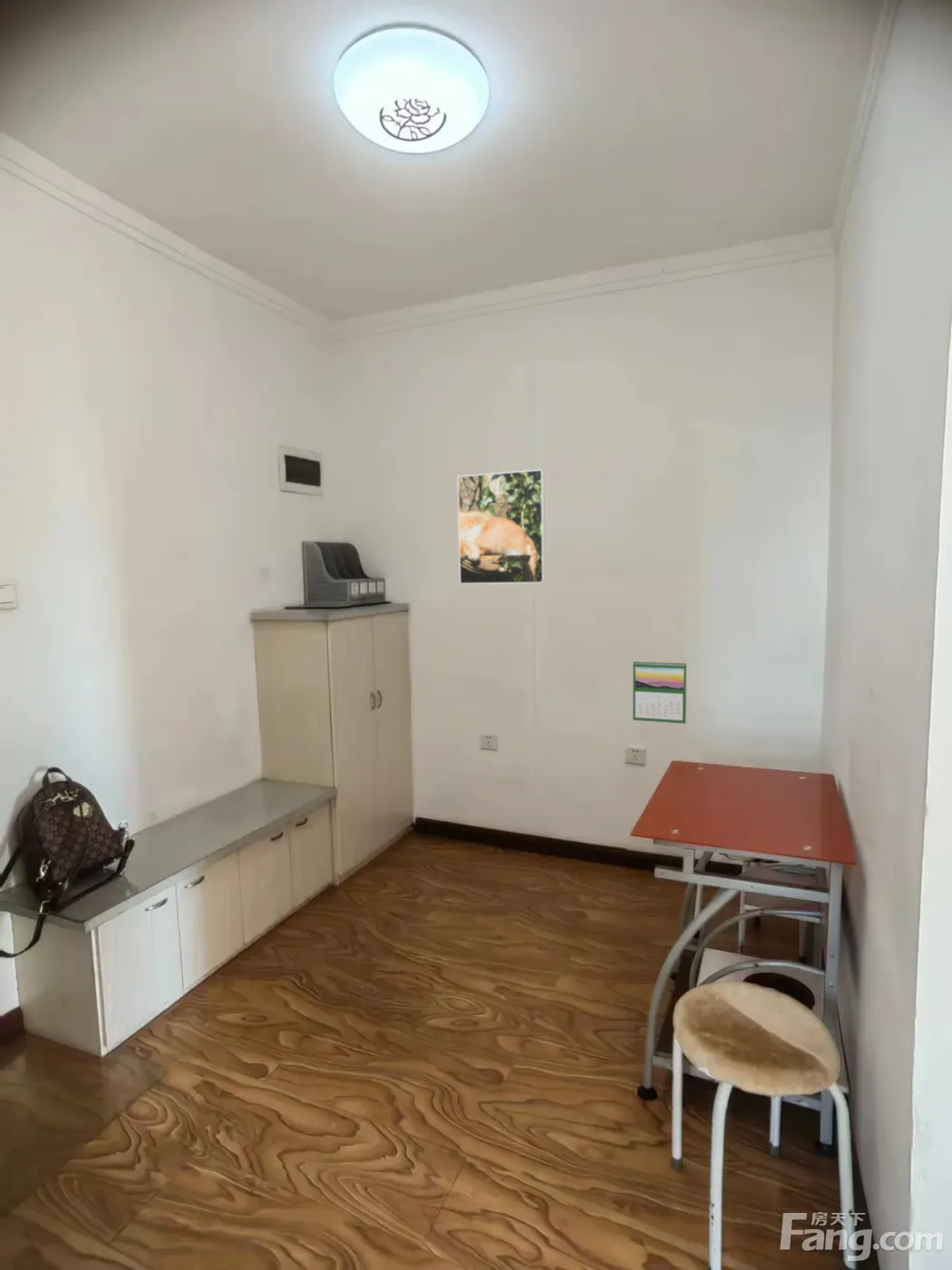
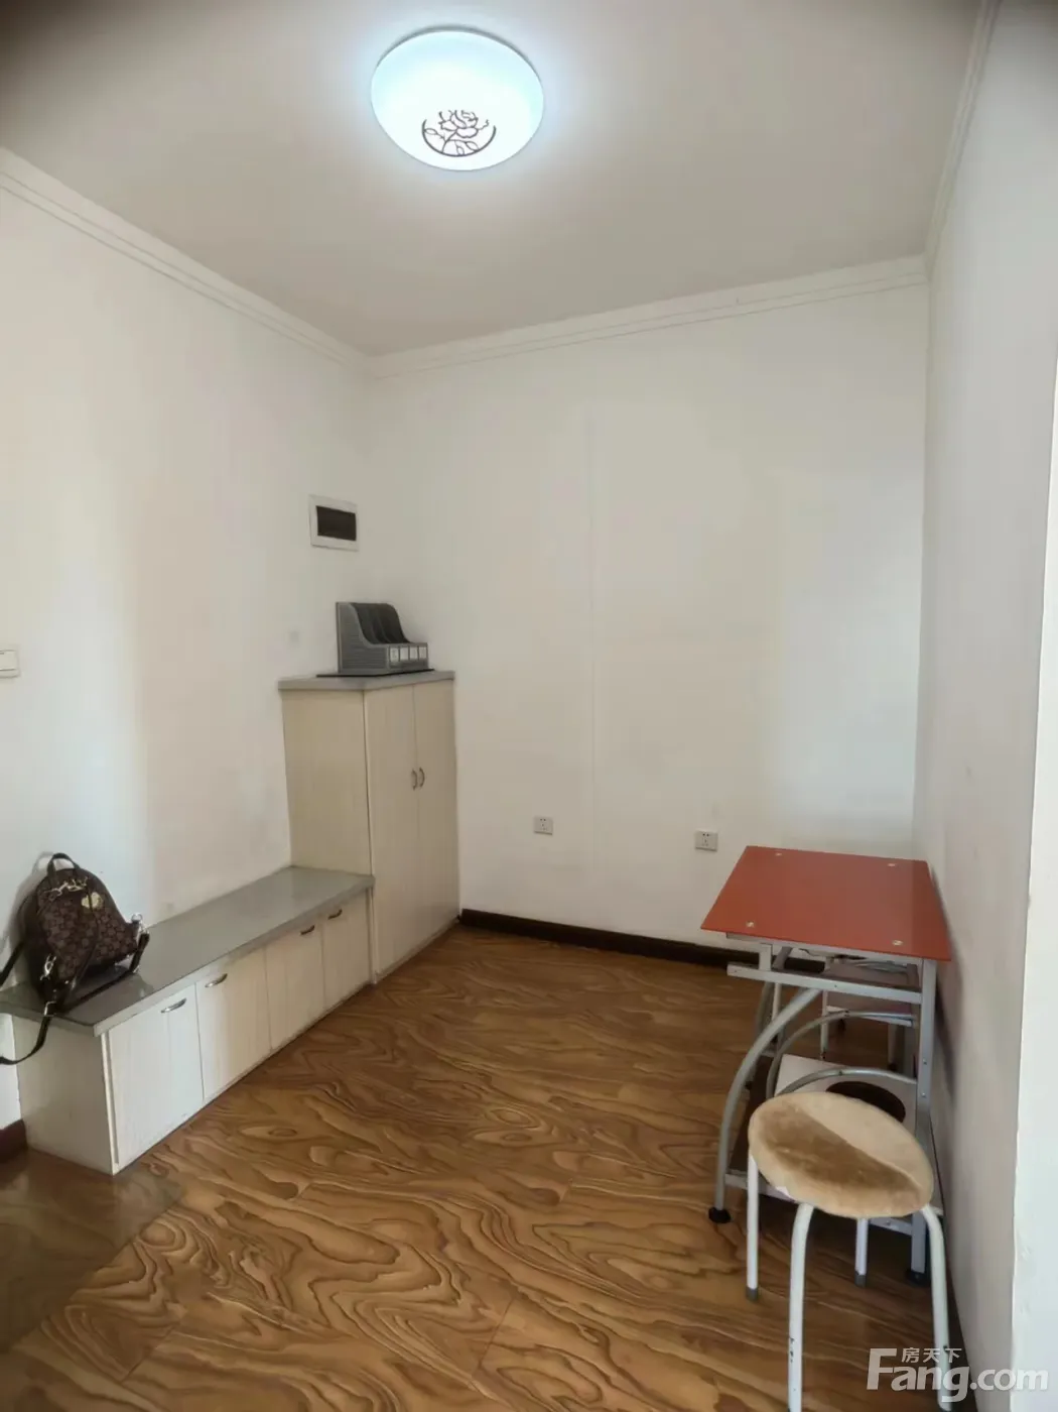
- calendar (659, 690)
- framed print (500, 528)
